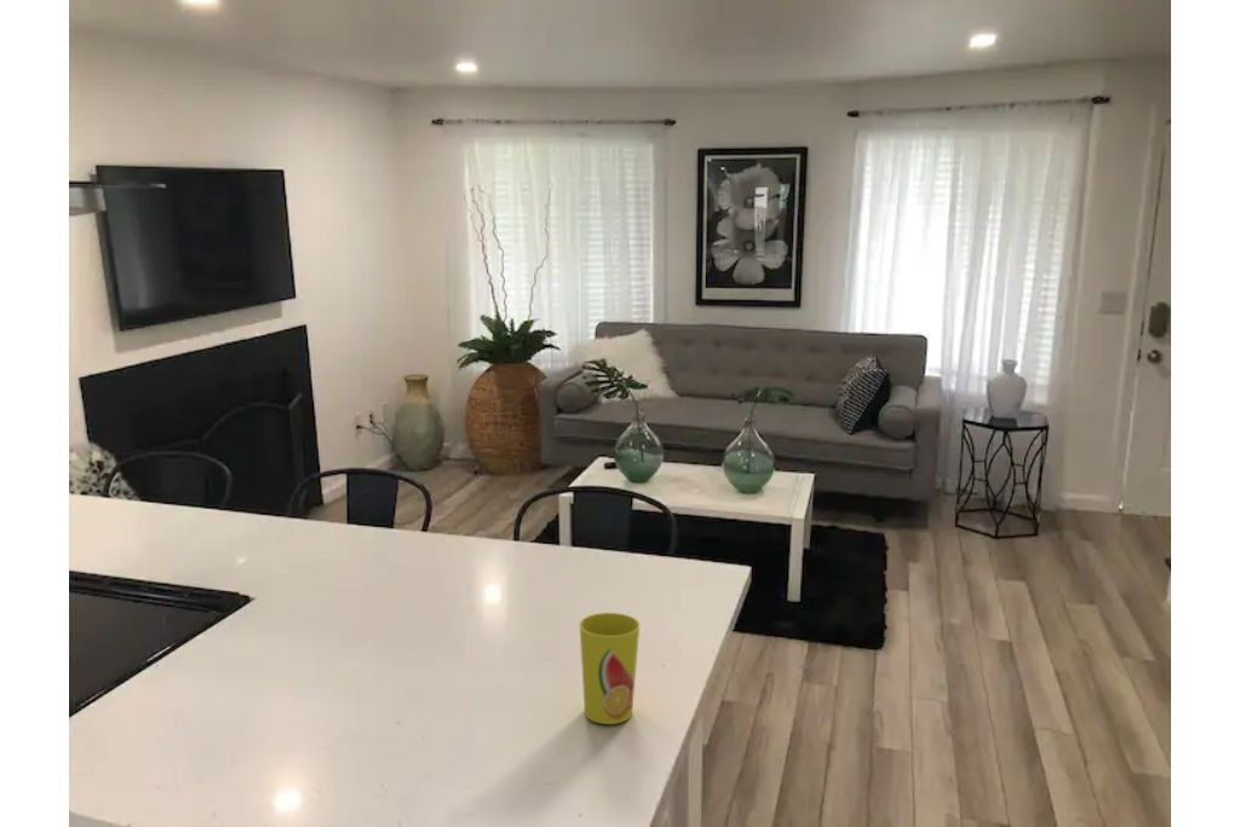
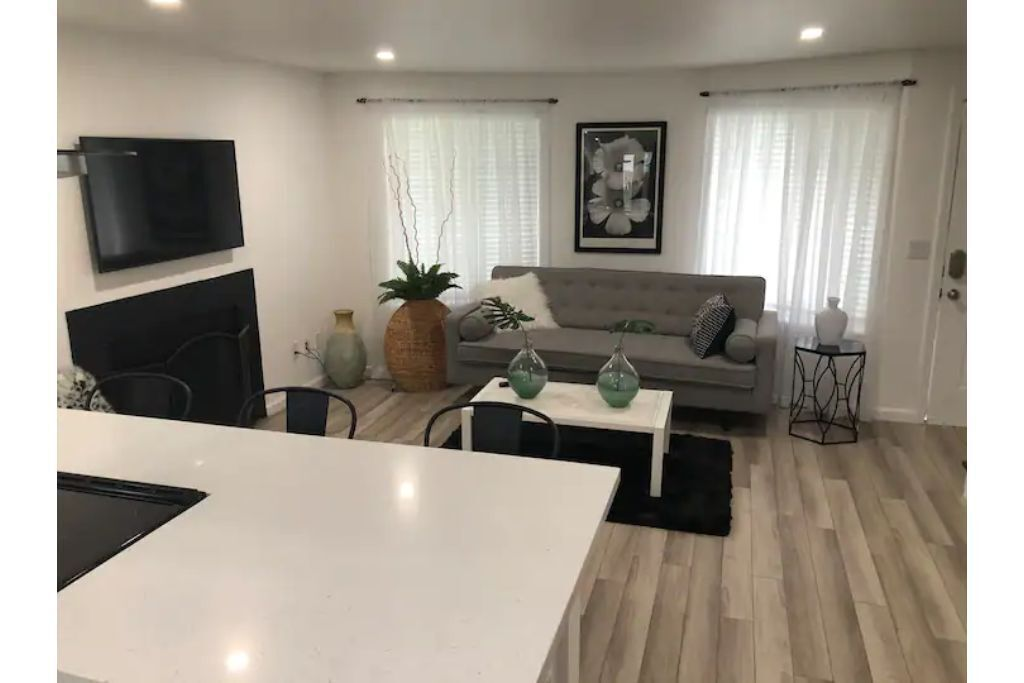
- cup (608, 668)
